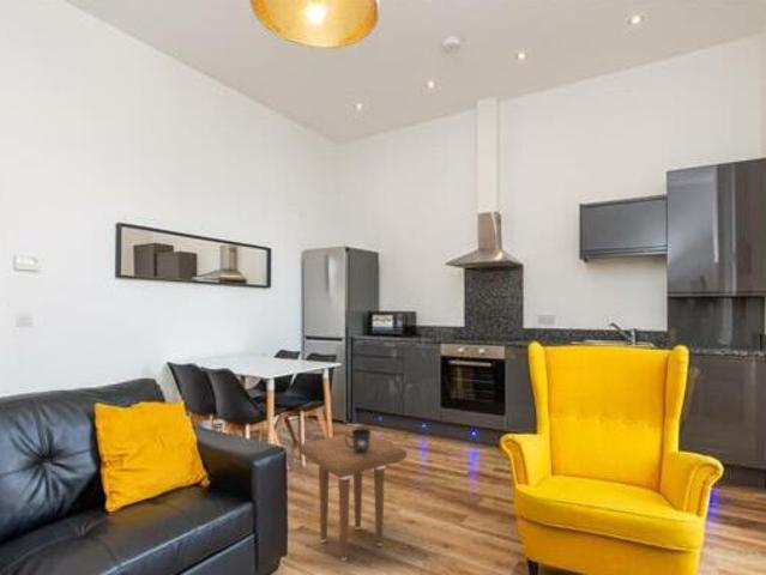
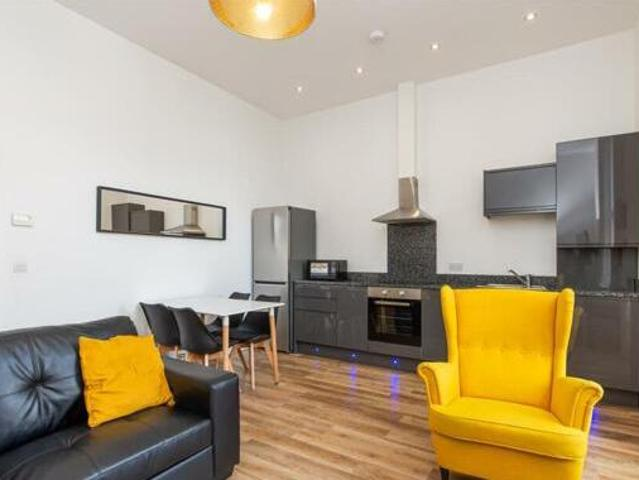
- mug (357, 441)
- side table (354, 492)
